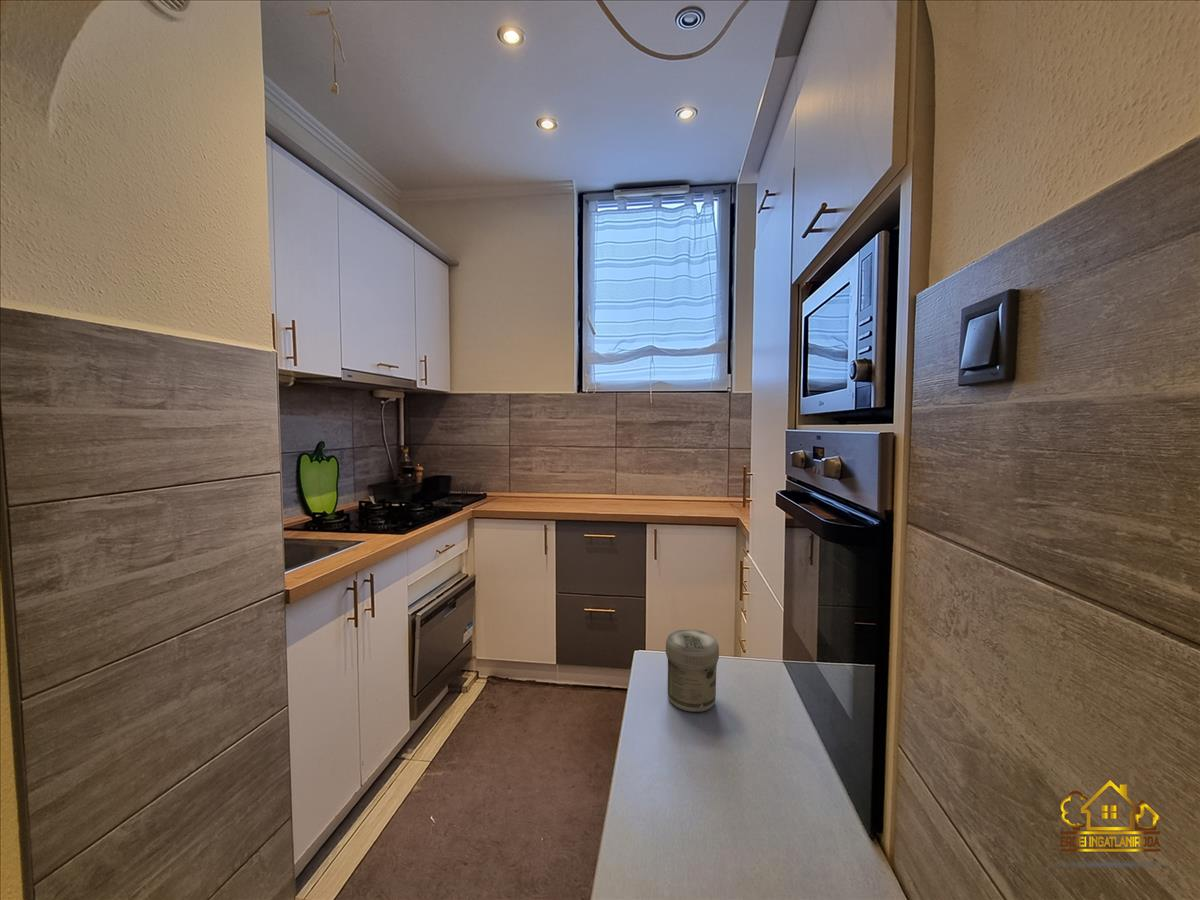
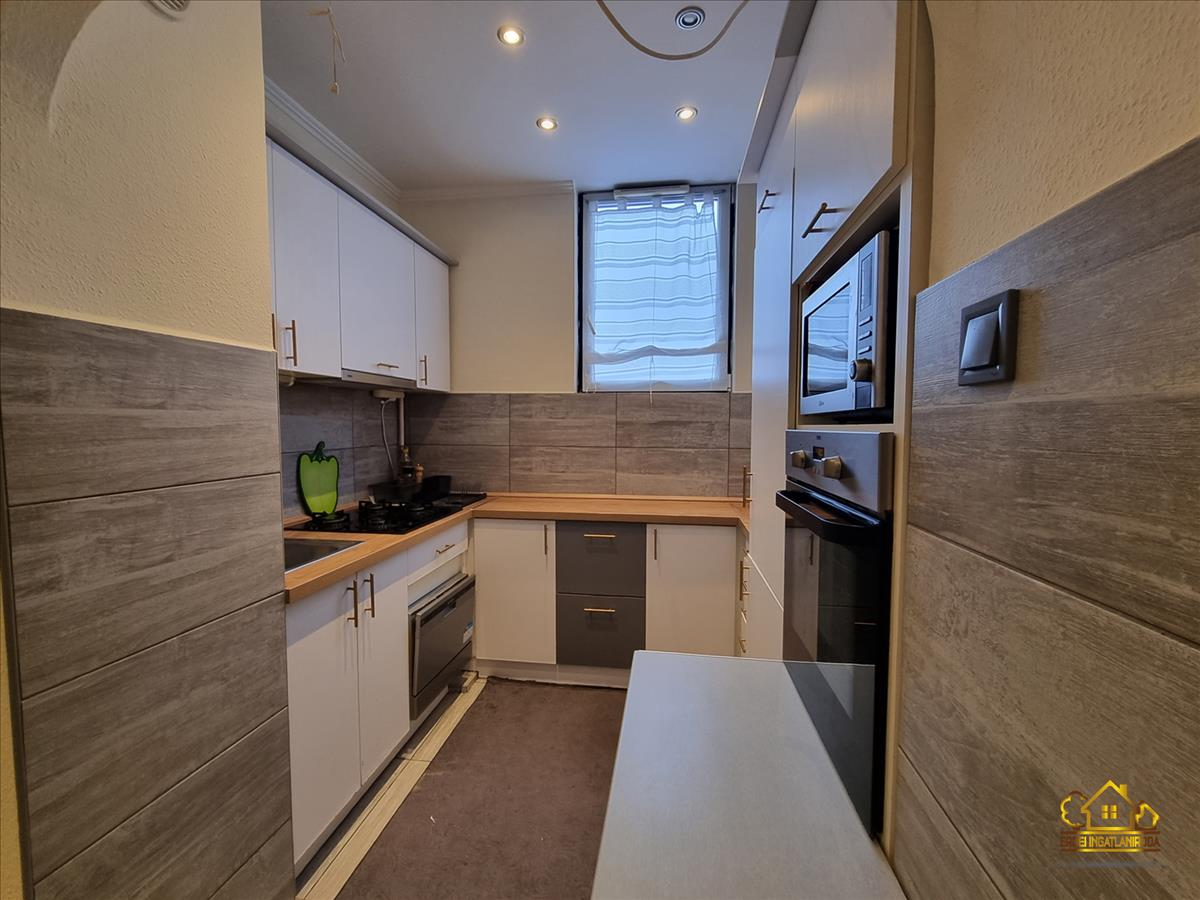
- jar (691, 669)
